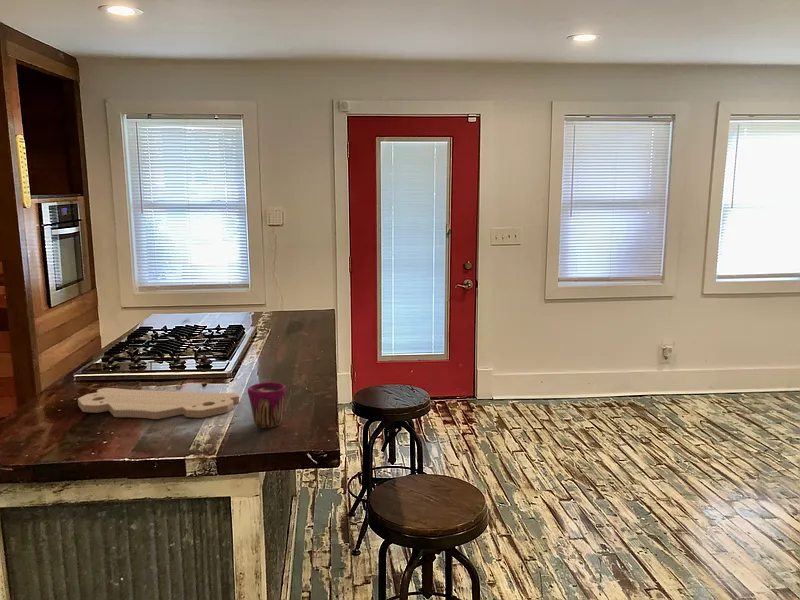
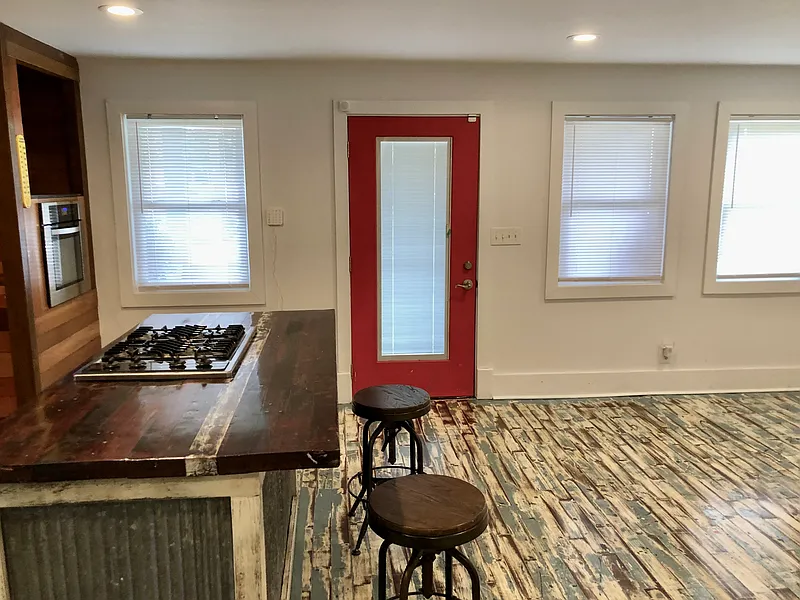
- cutting board (154, 403)
- cup (266, 407)
